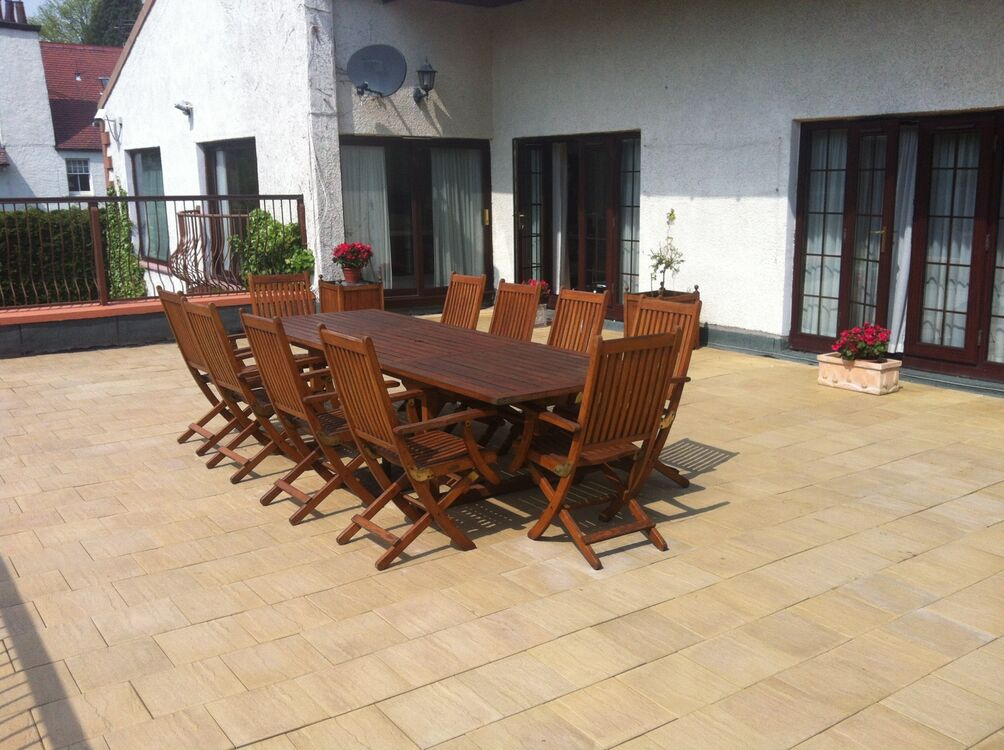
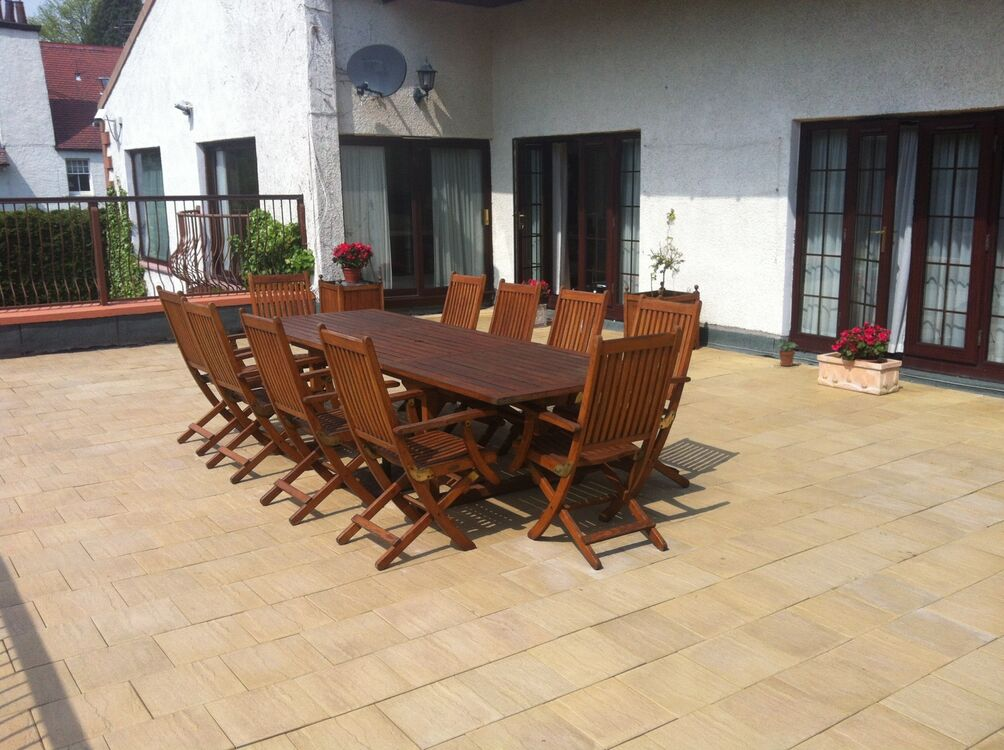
+ potted plant (786, 354)
